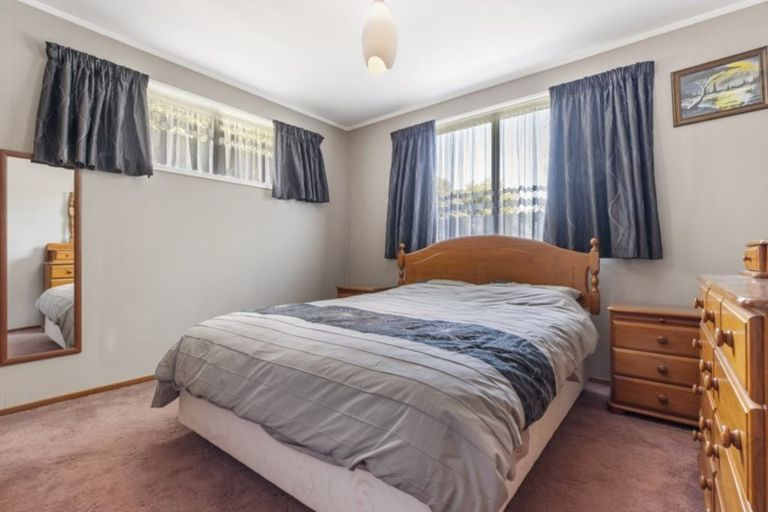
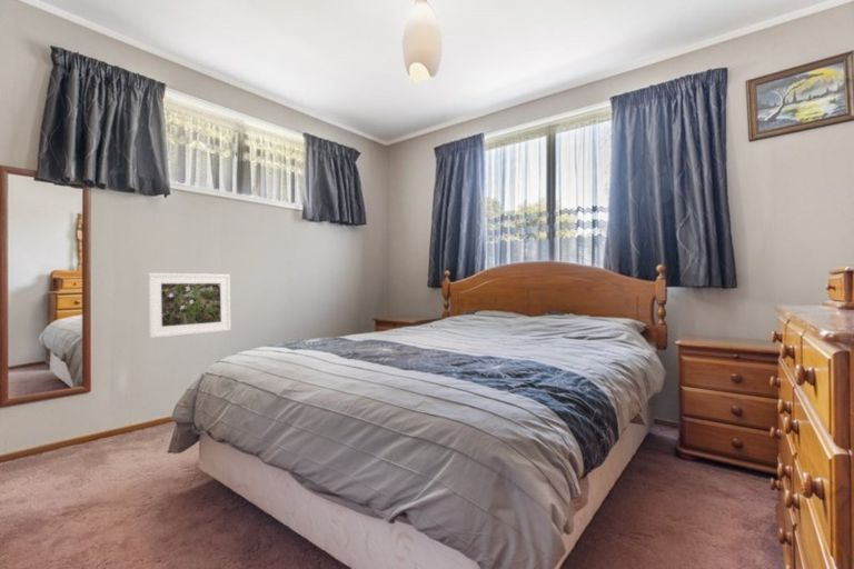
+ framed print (192, 303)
